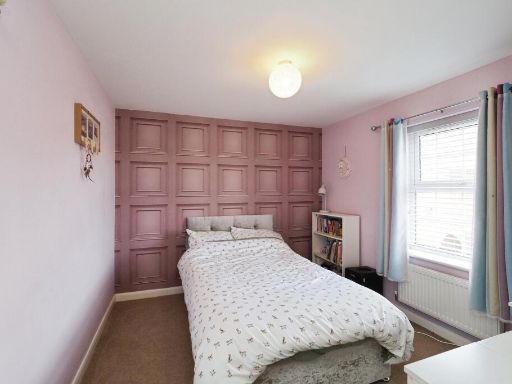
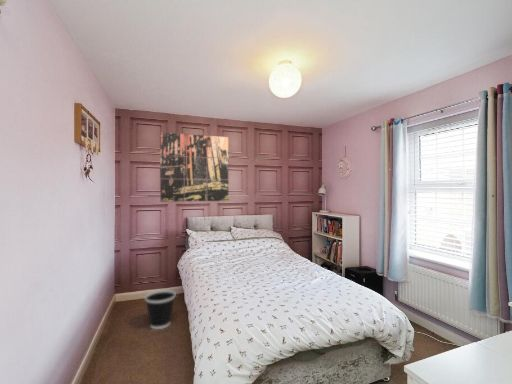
+ wall art (195, 168)
+ wastebasket (160, 309)
